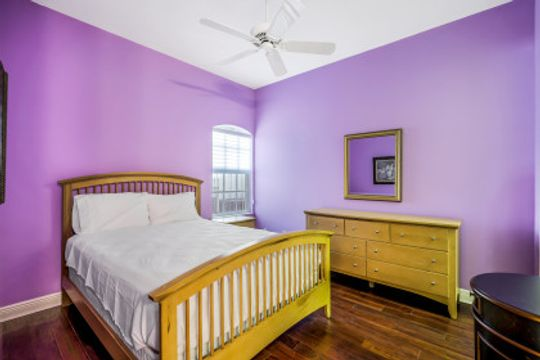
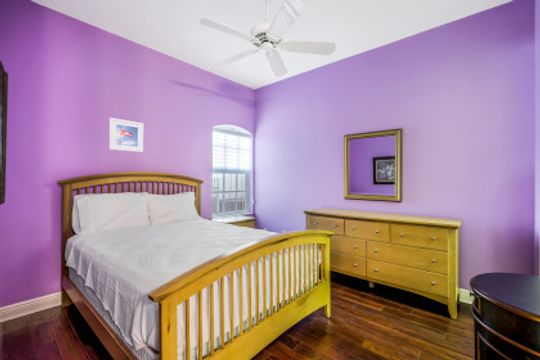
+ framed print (127, 135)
